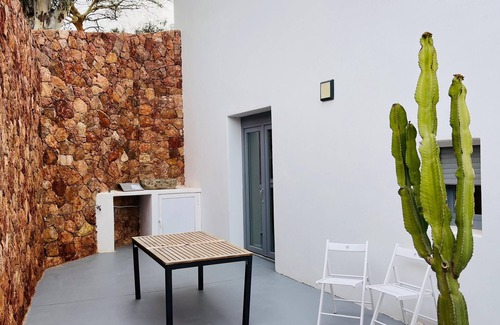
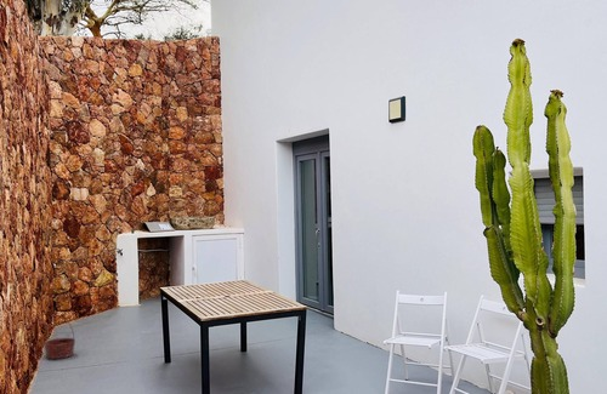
+ basket (59, 338)
